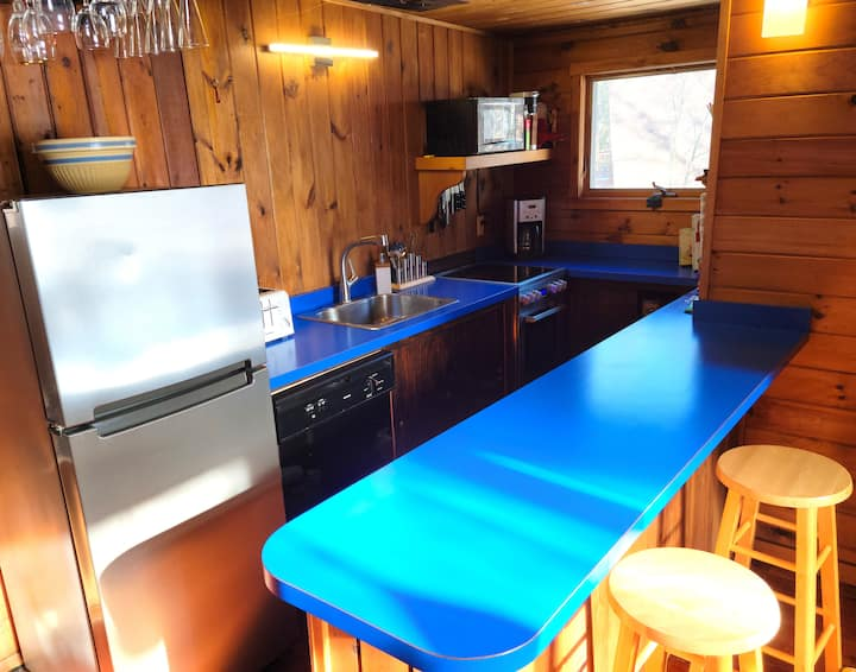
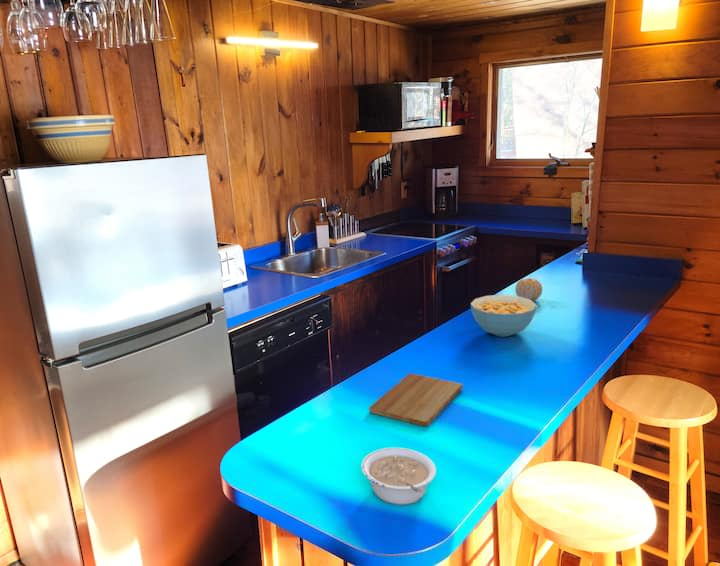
+ fruit (528, 289)
+ cutting board (417, 397)
+ cereal bowl (502, 318)
+ legume (401, 477)
